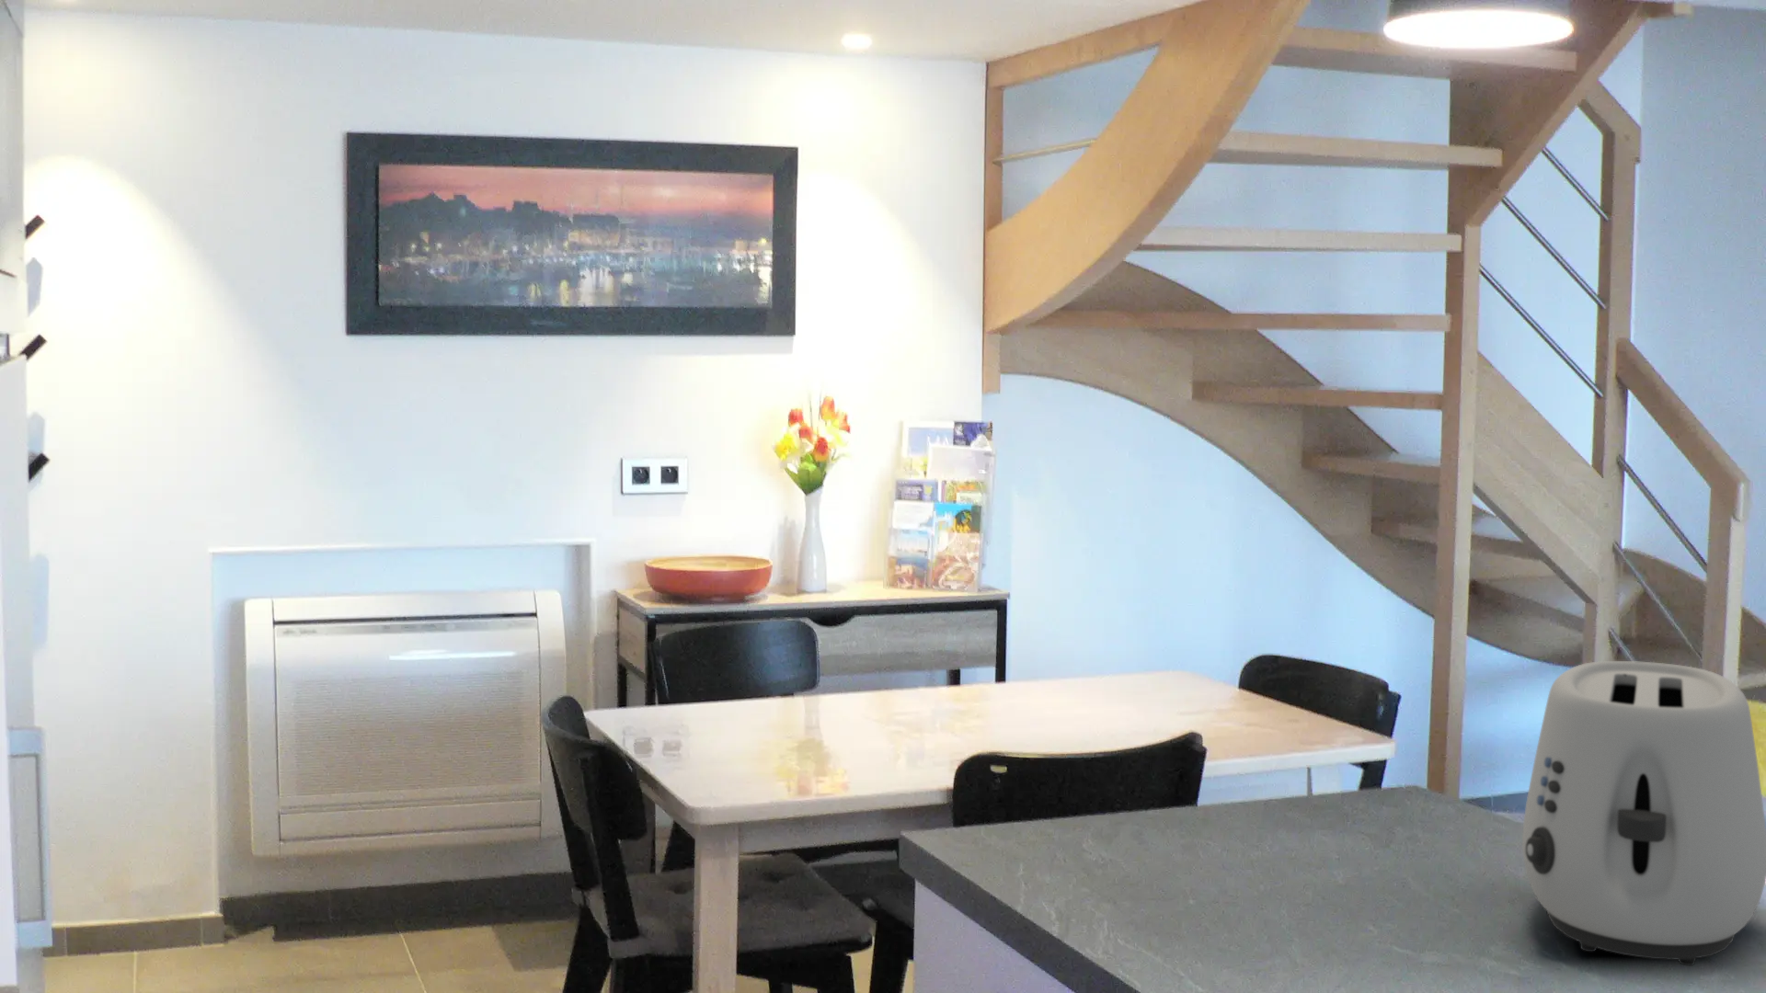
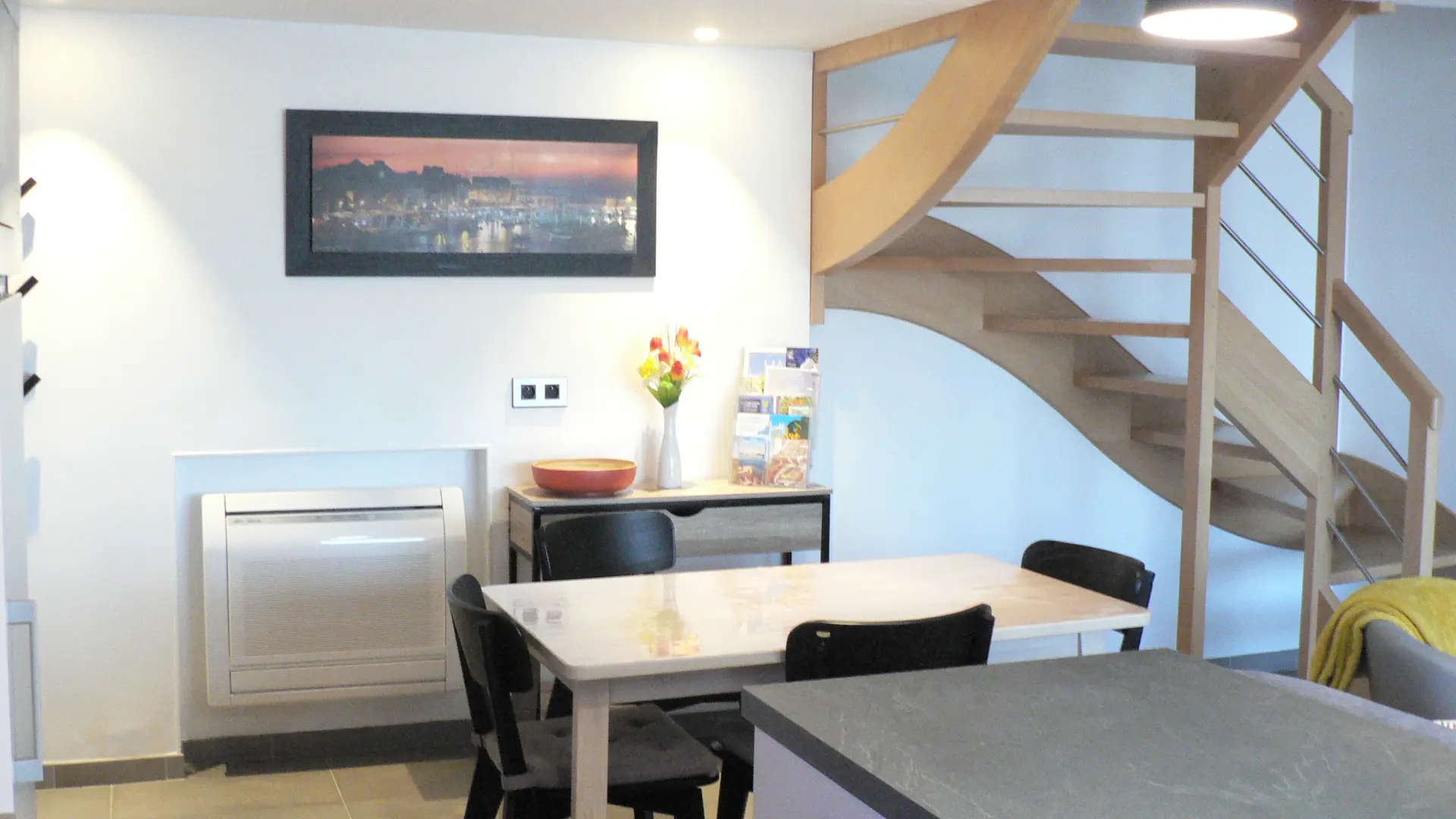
- toaster (1639, 806)
